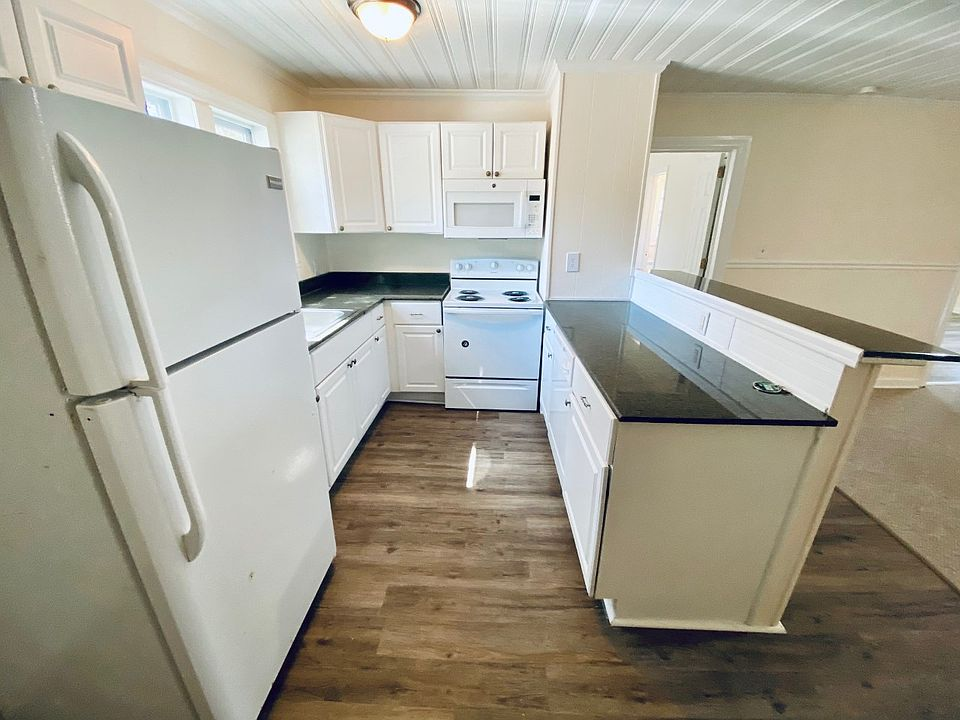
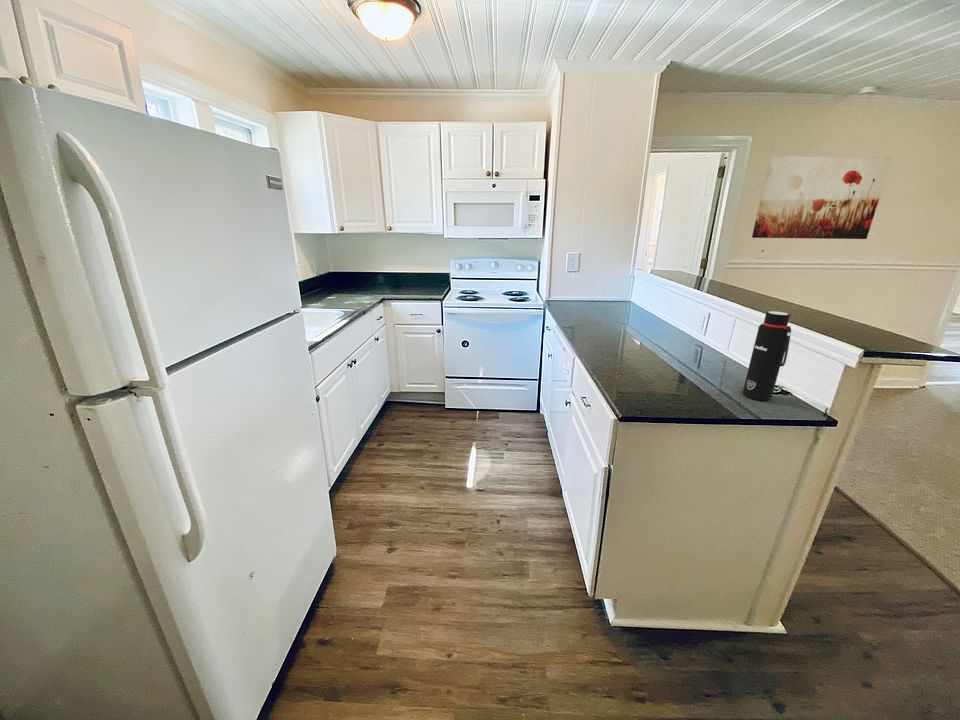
+ water bottle (769, 356)
+ wall art (819, 198)
